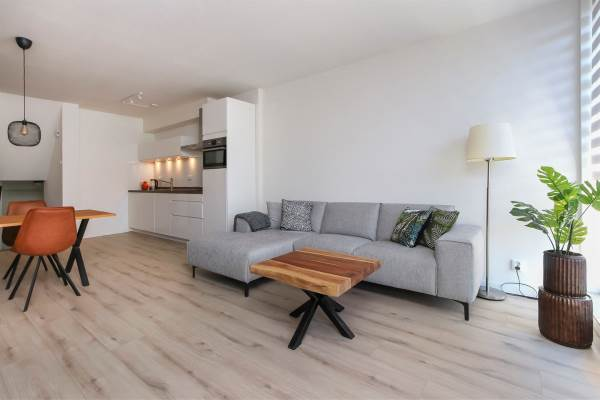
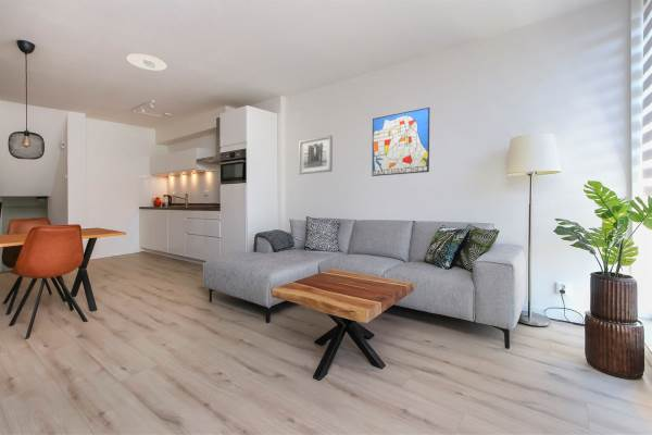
+ recessed light (147, 60)
+ wall art (399, 144)
+ wall art (314, 156)
